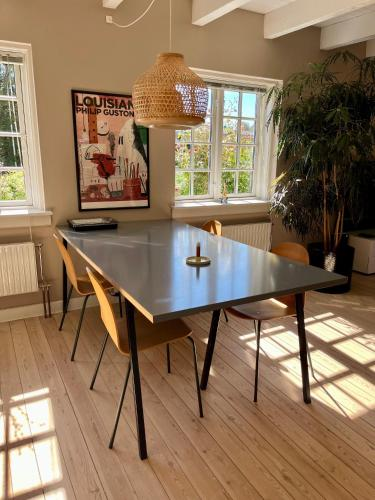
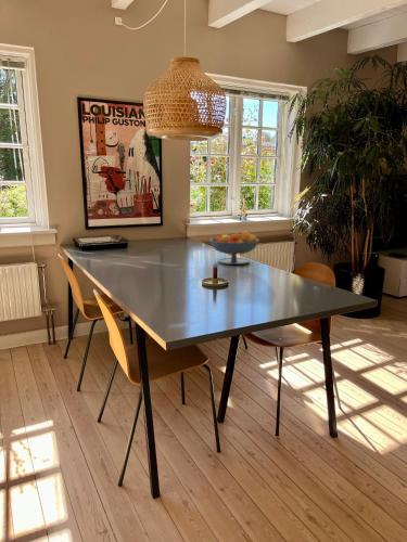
+ fruit bowl (233, 246)
